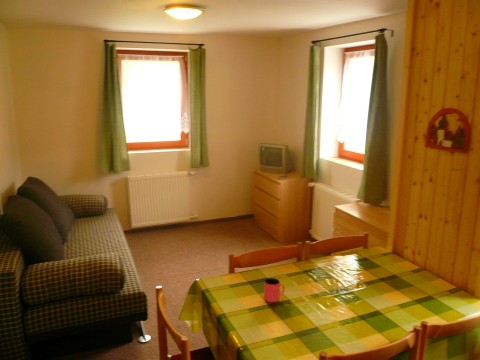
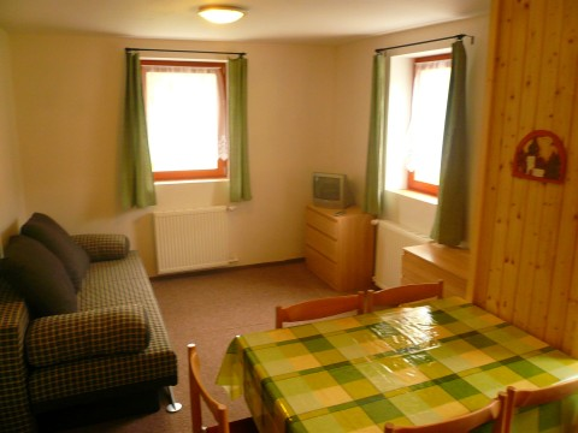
- cup (274, 289)
